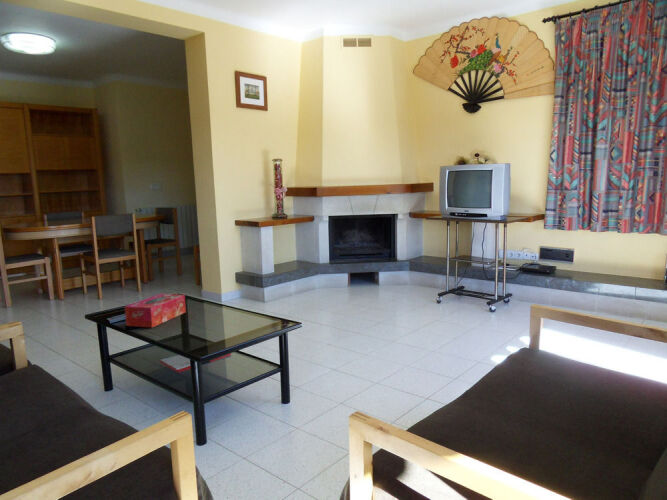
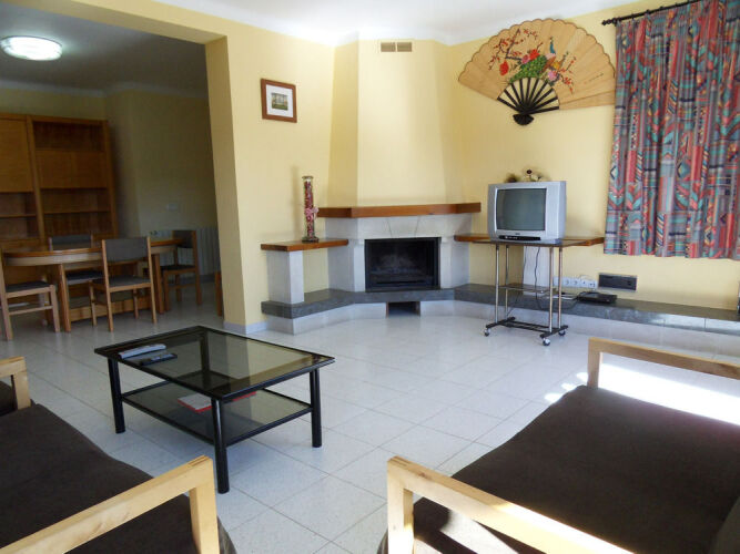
- tissue box (156, 309)
